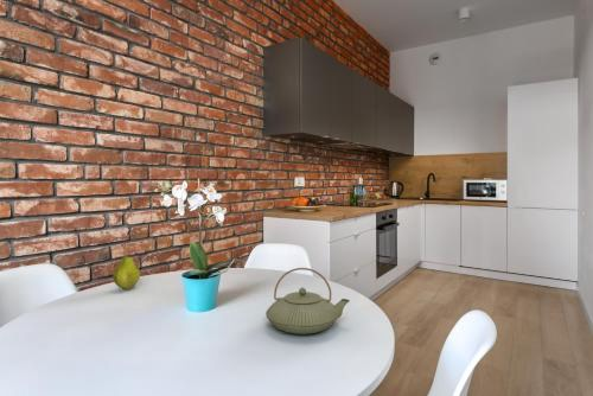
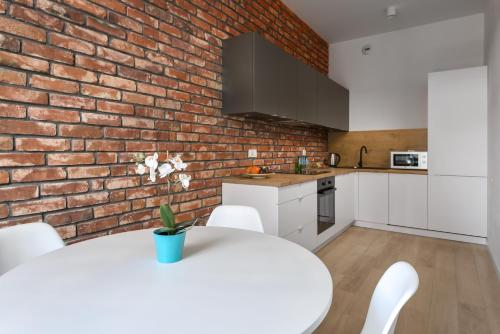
- fruit (127, 272)
- teapot (307, 296)
